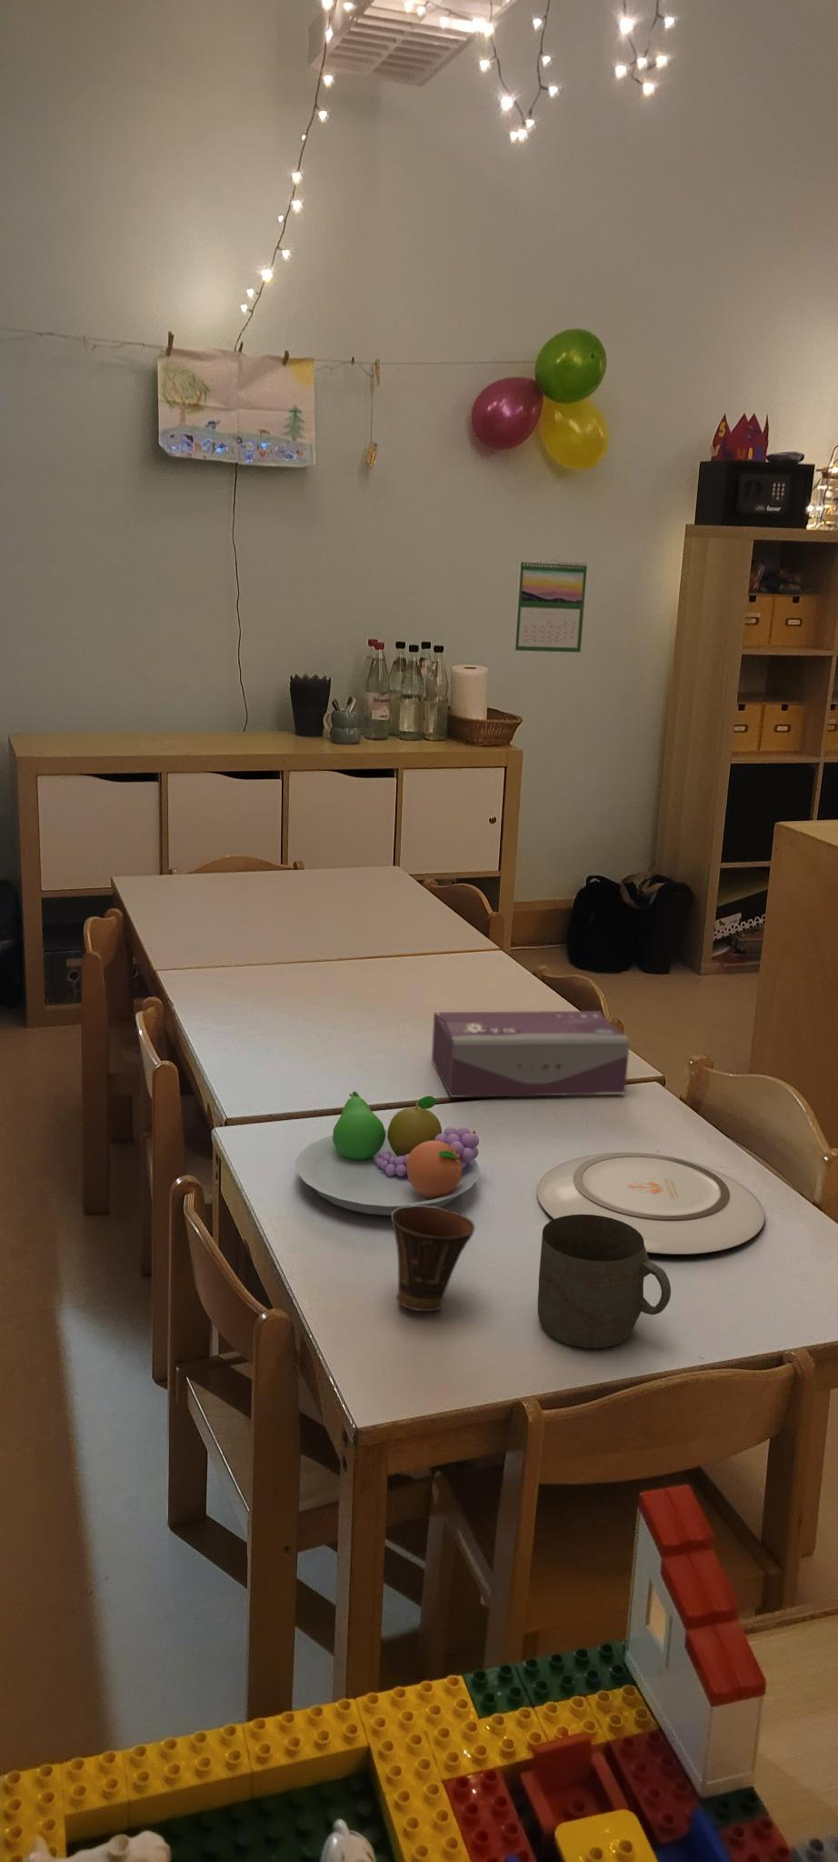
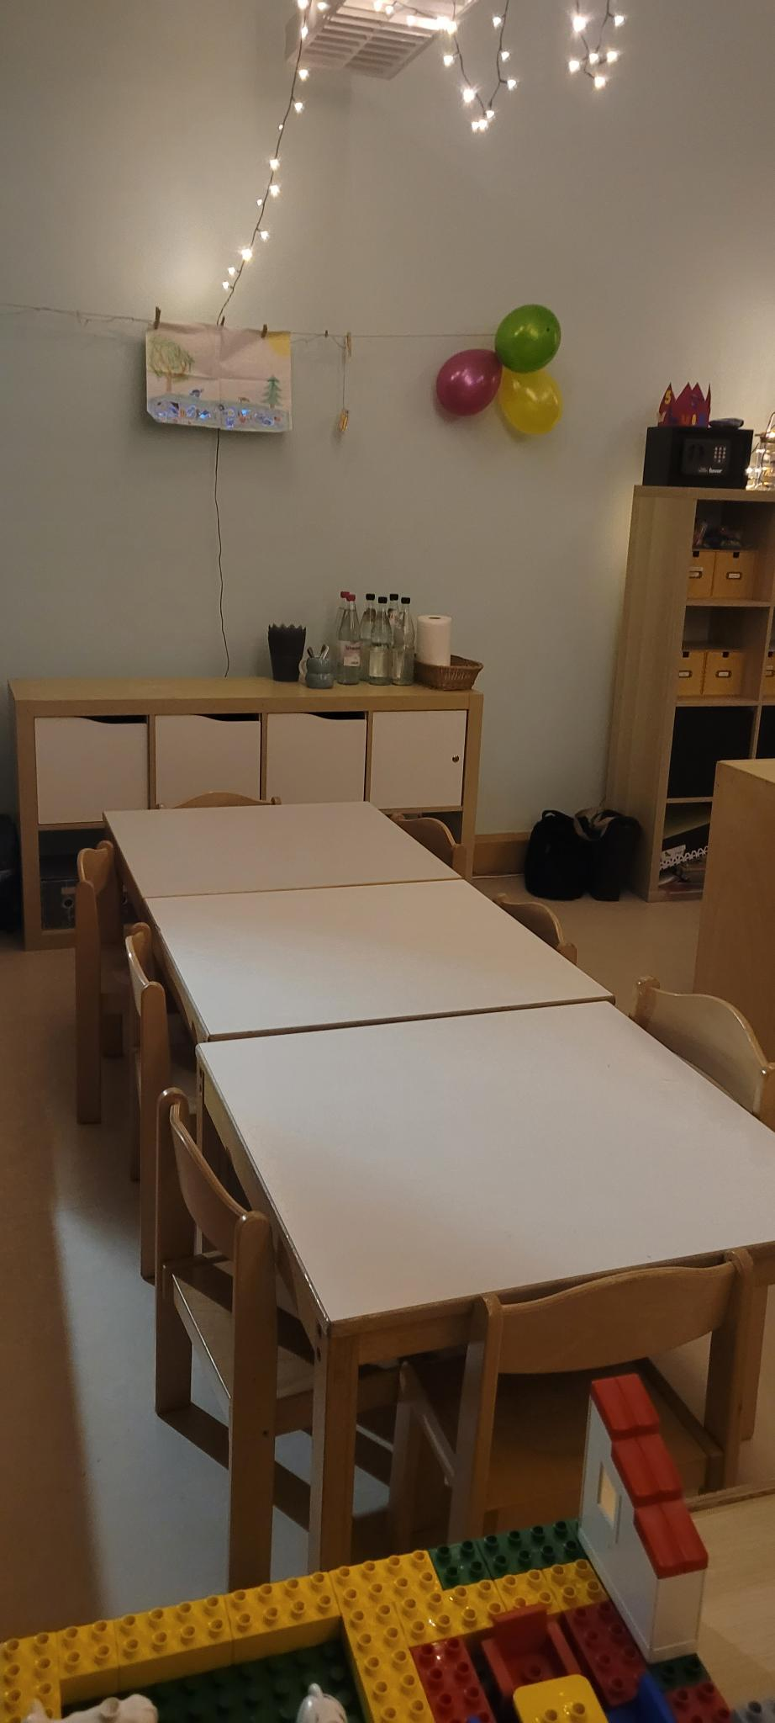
- plate (649, 1192)
- fruit bowl (388, 1146)
- mug (603, 1285)
- cup (431, 1259)
- tissue box (527, 1050)
- calendar (551, 606)
